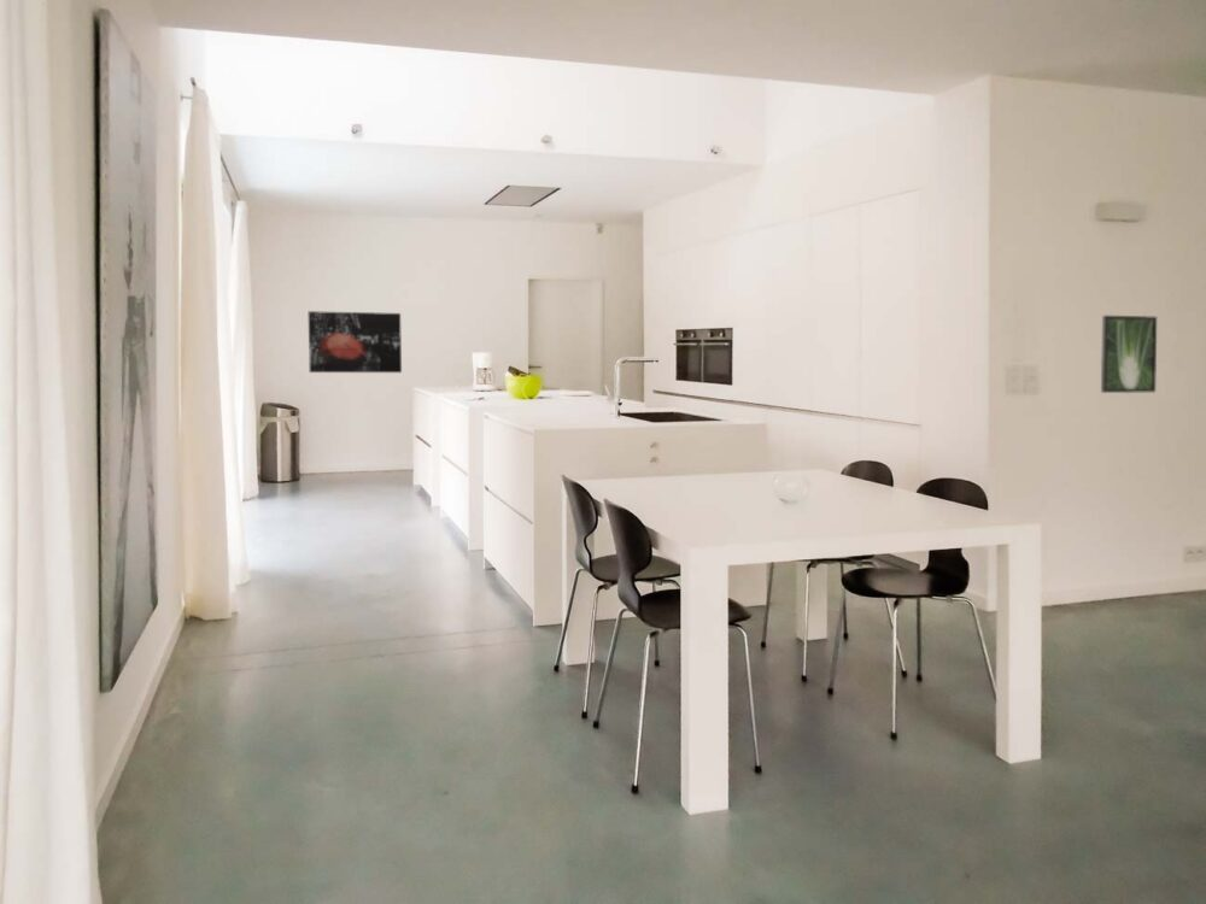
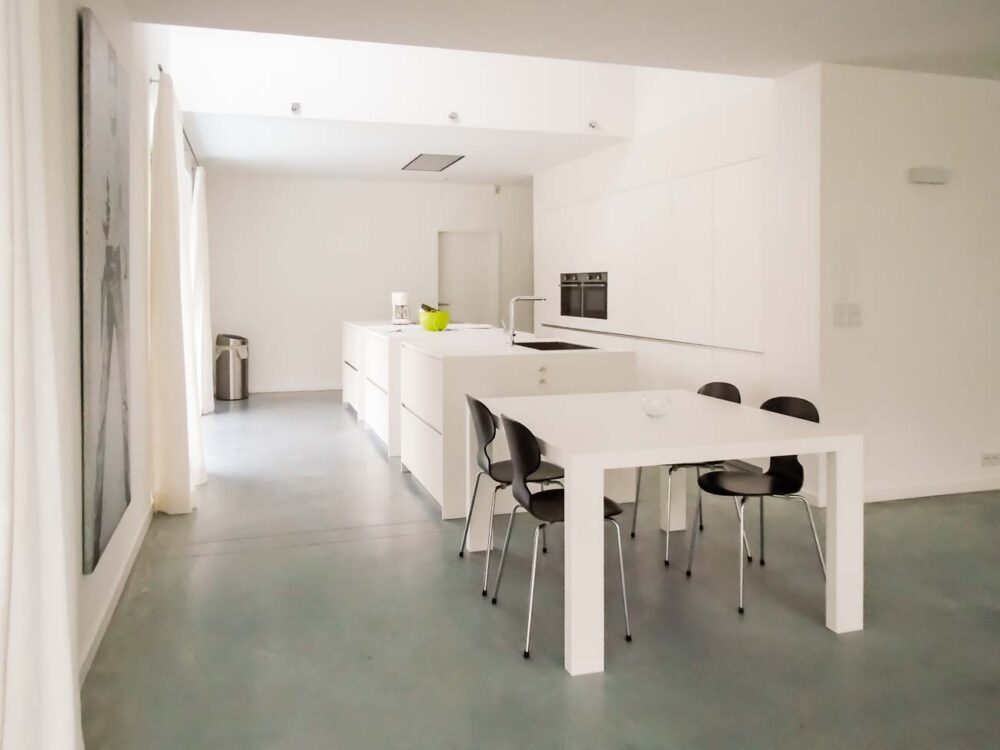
- wall art (355, 342)
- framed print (1129, 353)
